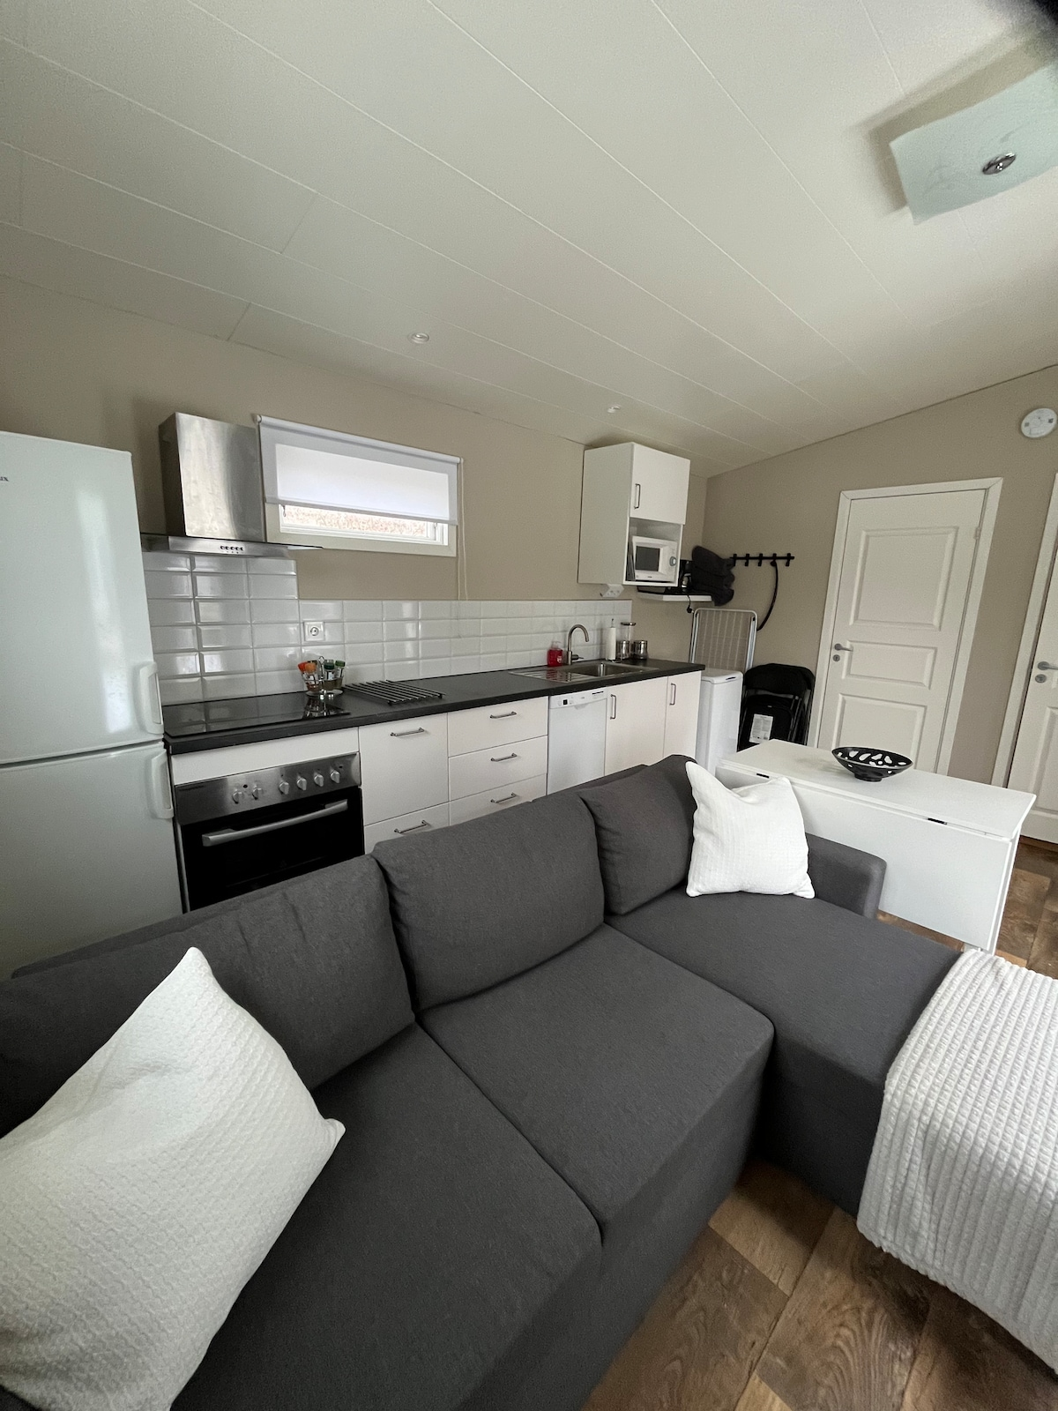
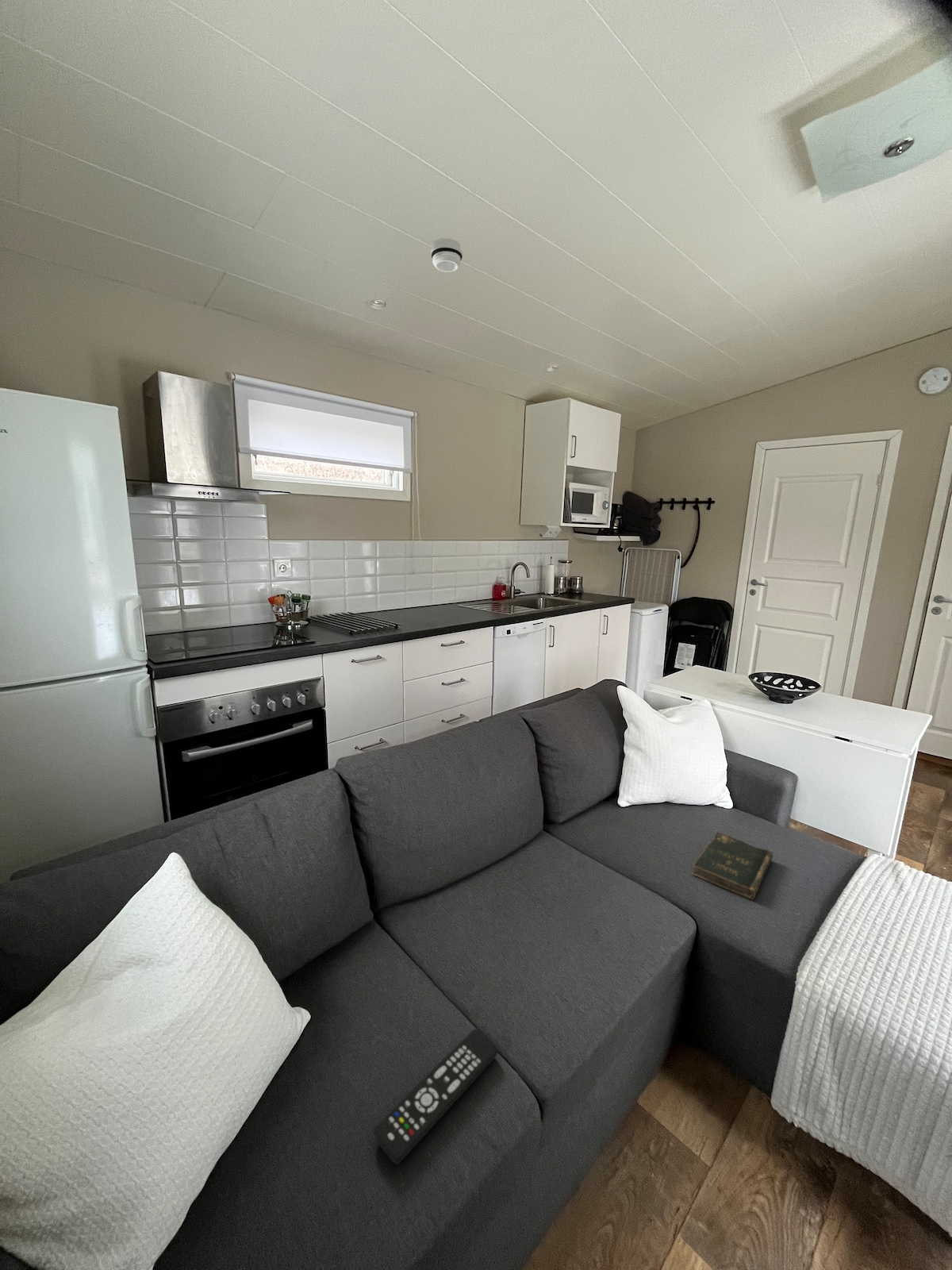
+ smoke detector (447, 256)
+ bible (733, 862)
+ remote control (440, 1090)
